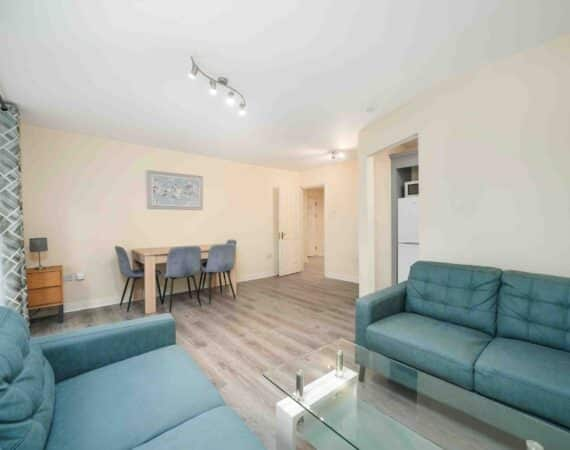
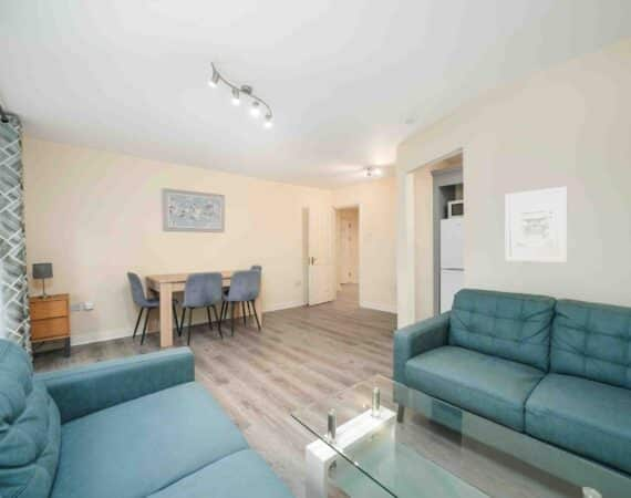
+ wall art (534, 226)
